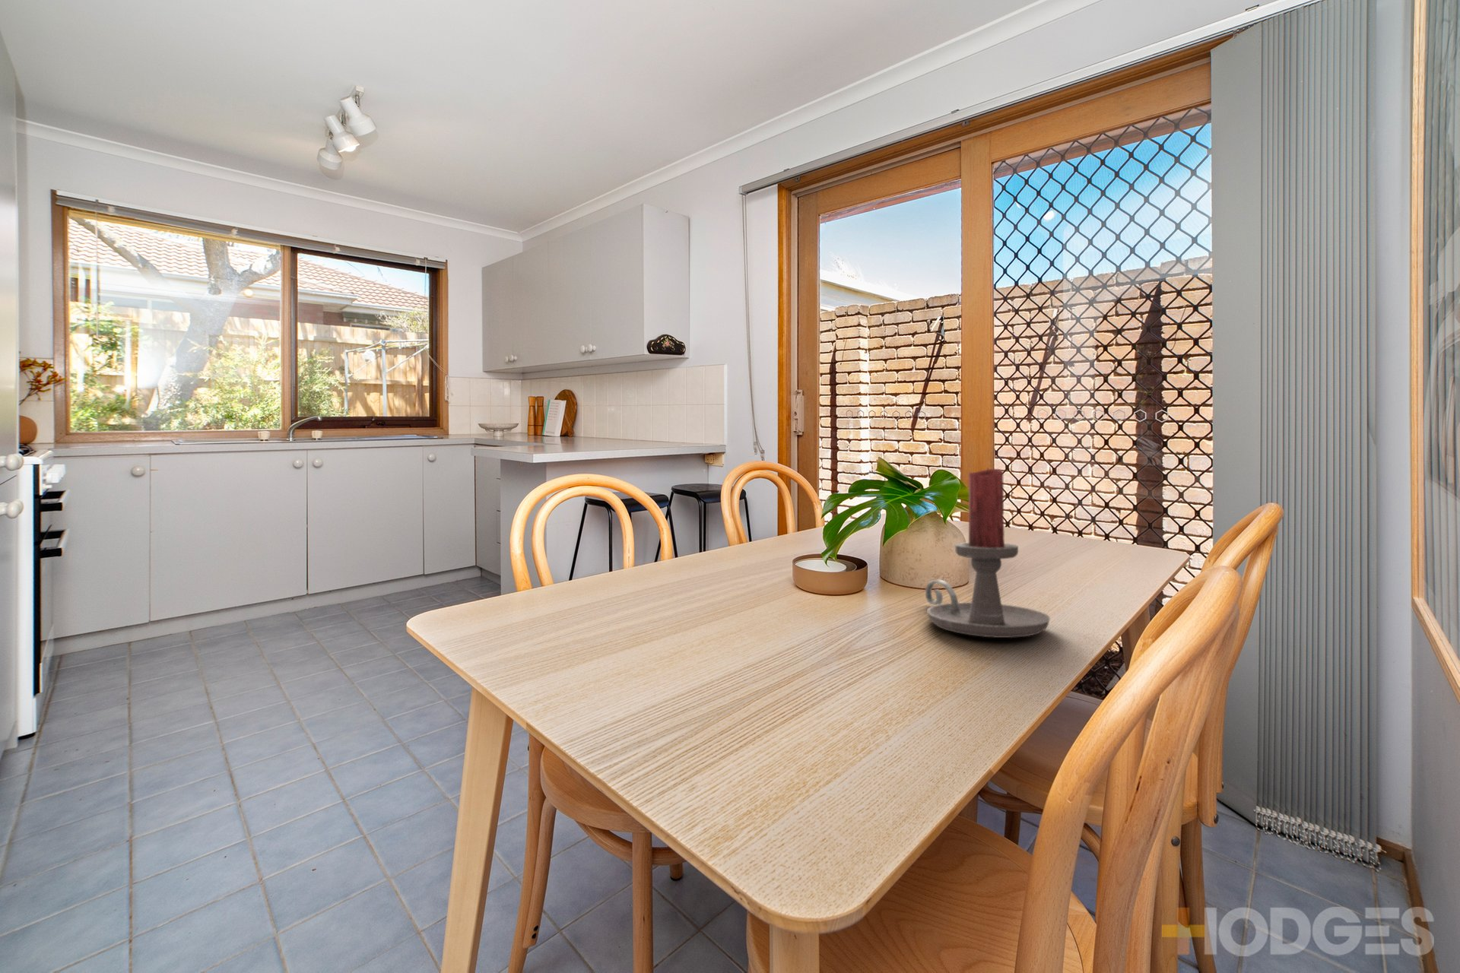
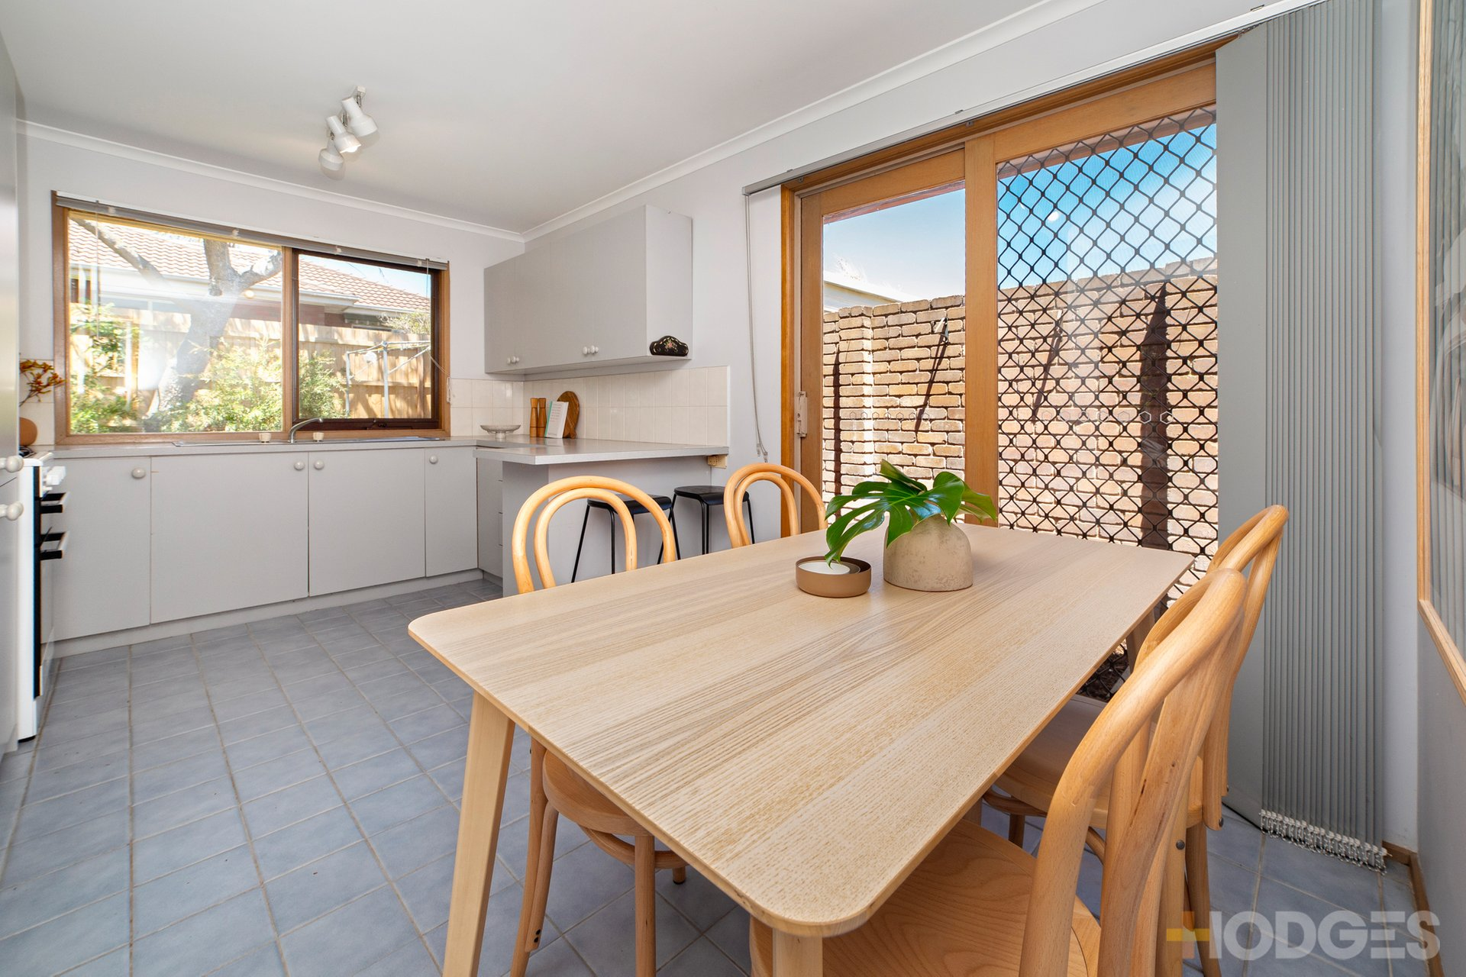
- candle holder (973, 546)
